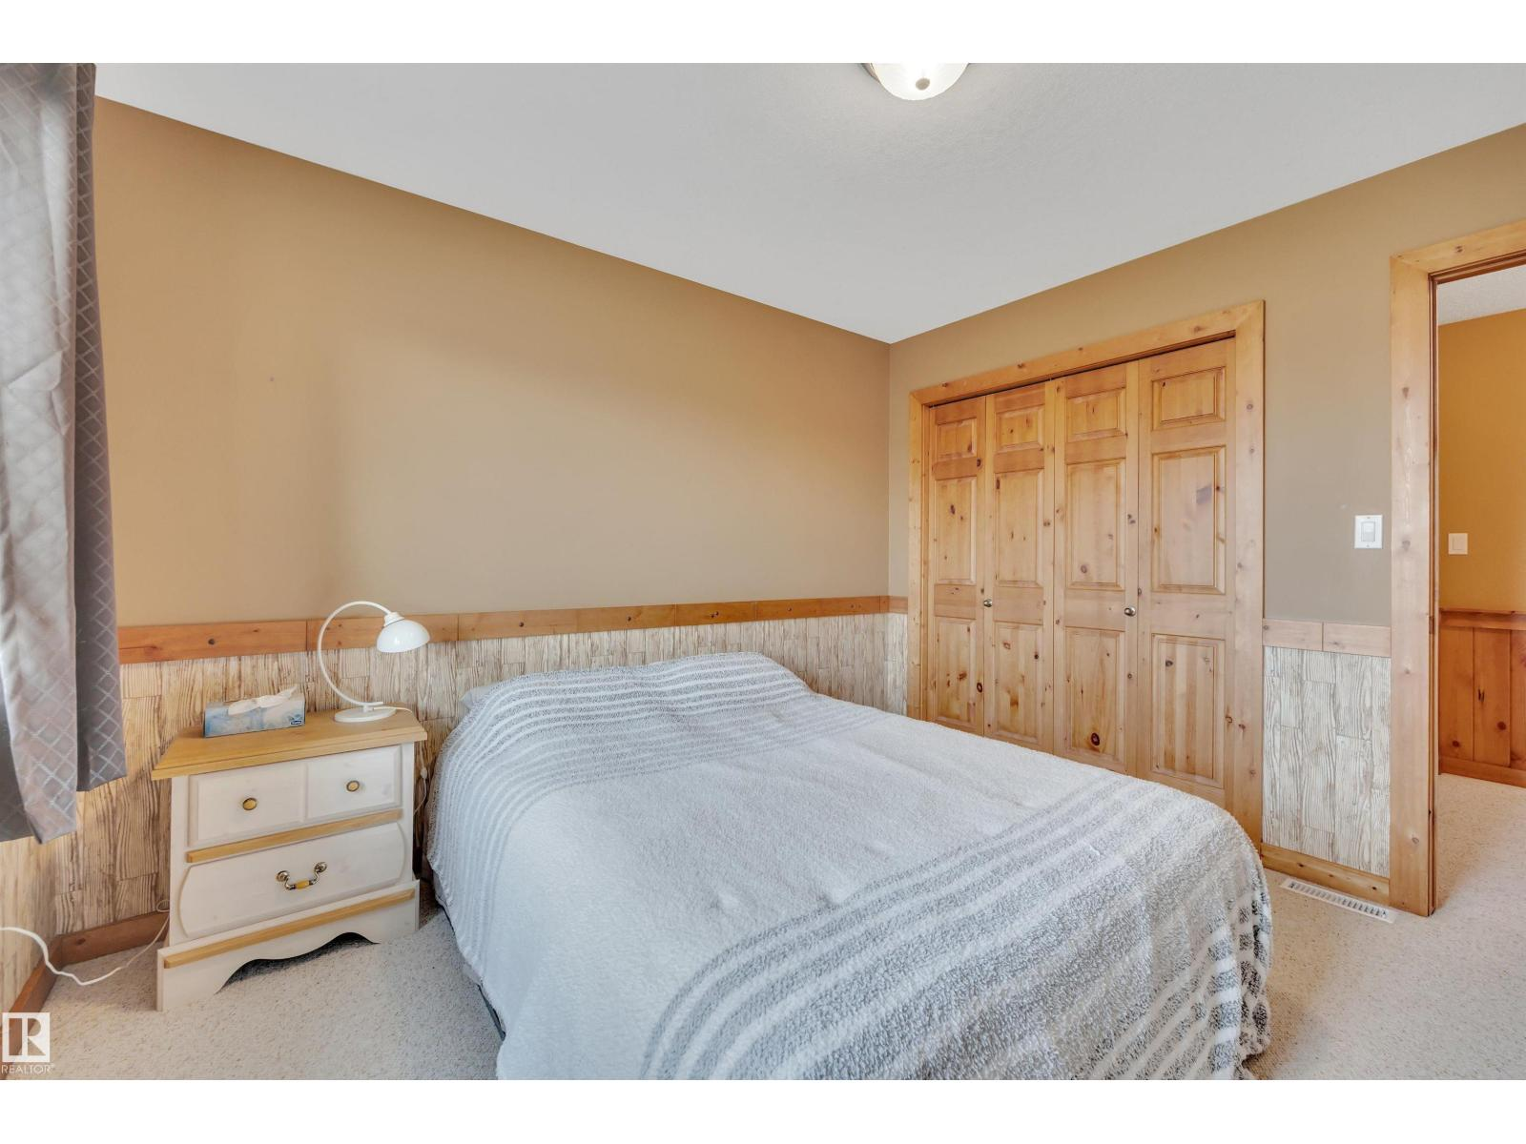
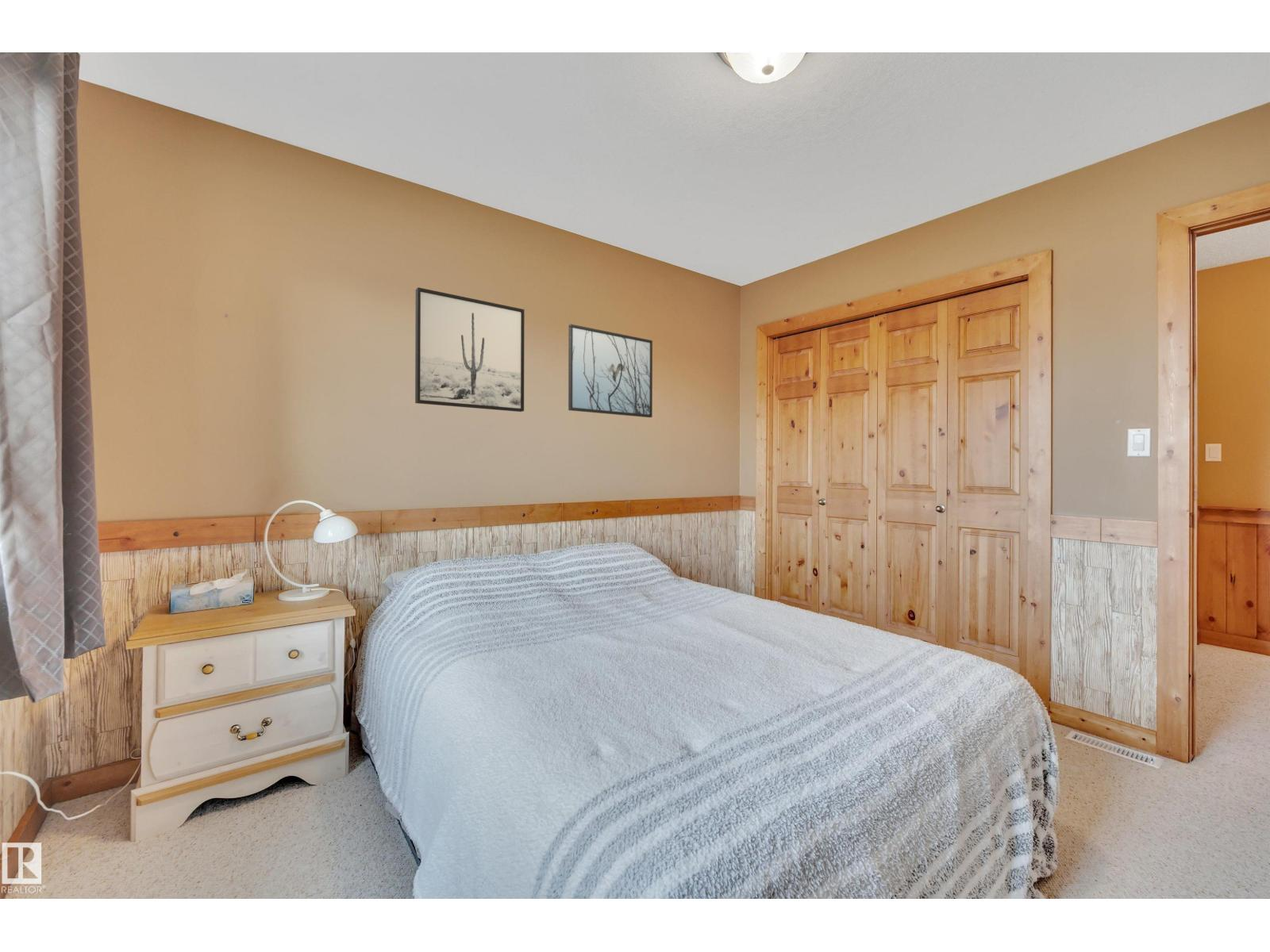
+ wall art (472, 353)
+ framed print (612, 373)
